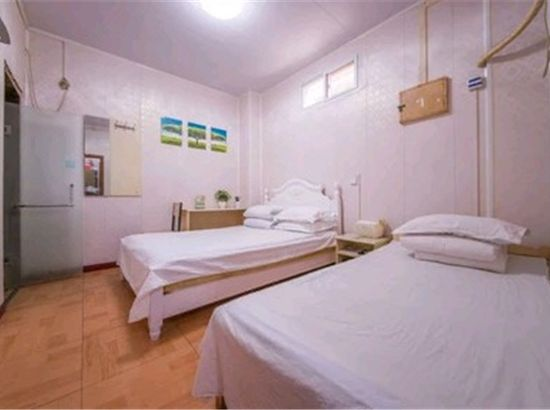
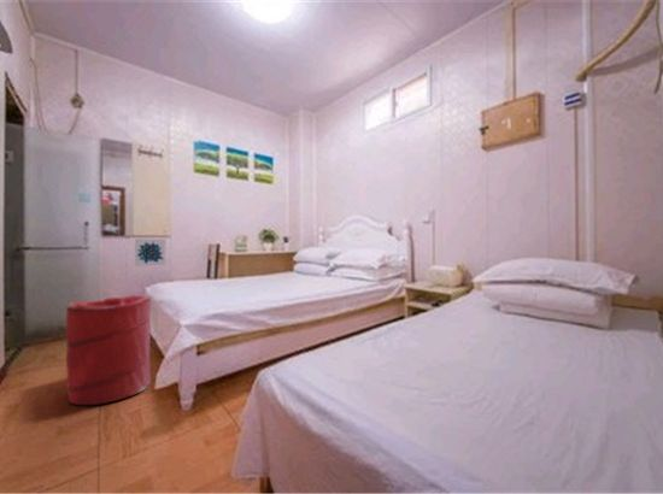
+ laundry hamper (111, 342)
+ wall art (149, 252)
